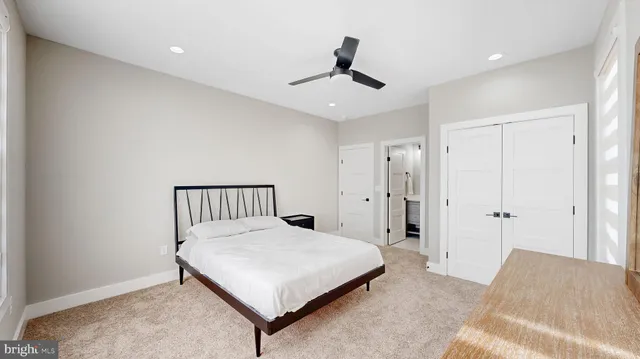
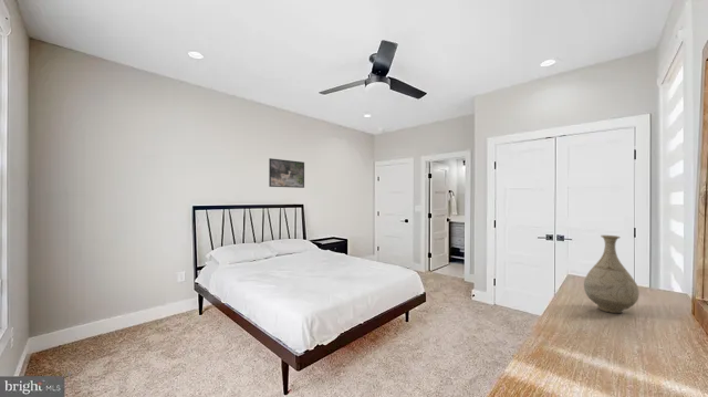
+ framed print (288, 174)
+ vase (610, 272)
